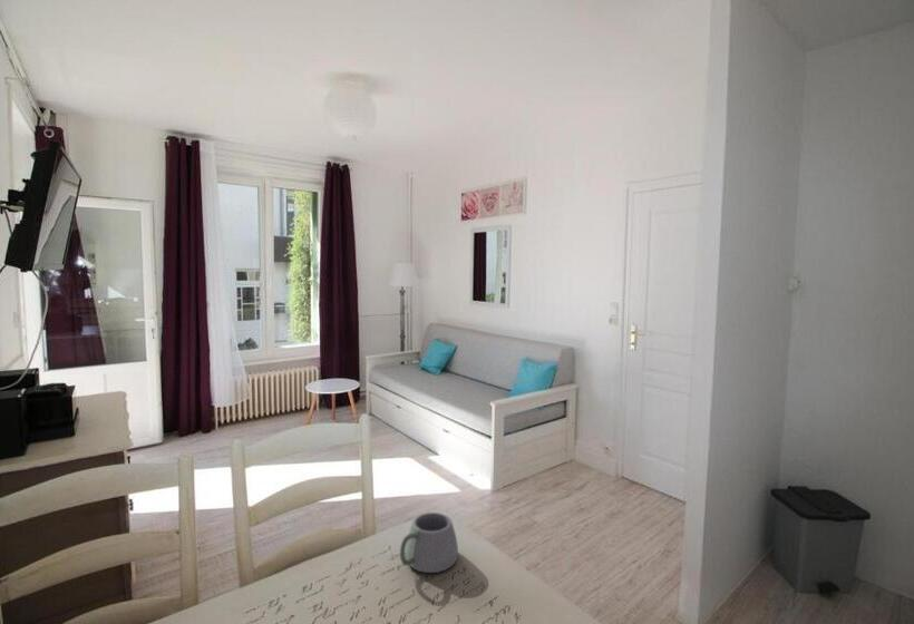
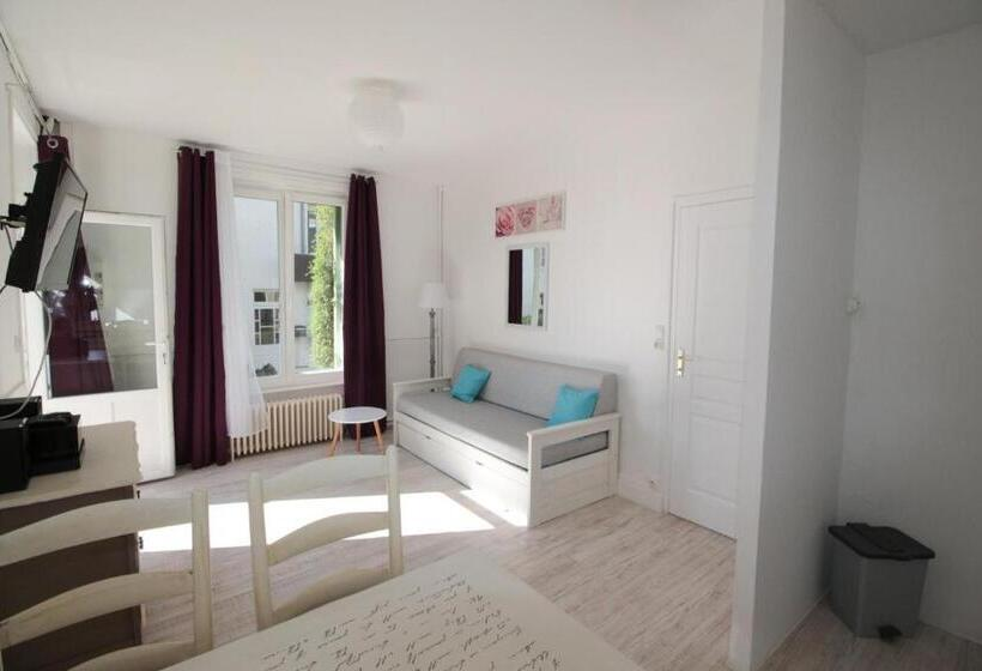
- mug (421, 540)
